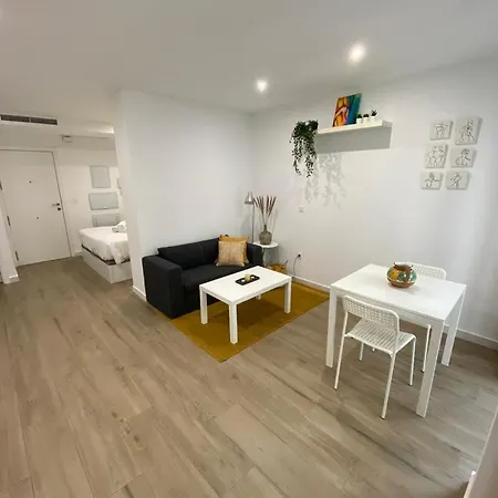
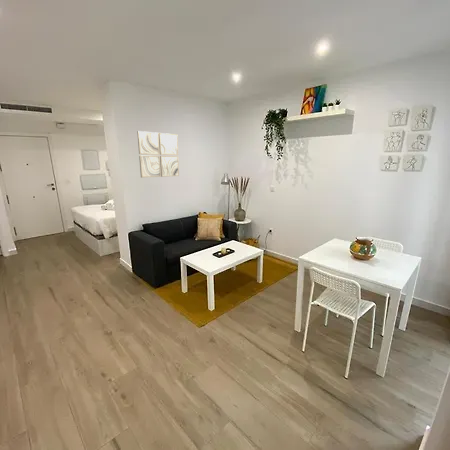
+ wall art (159, 154)
